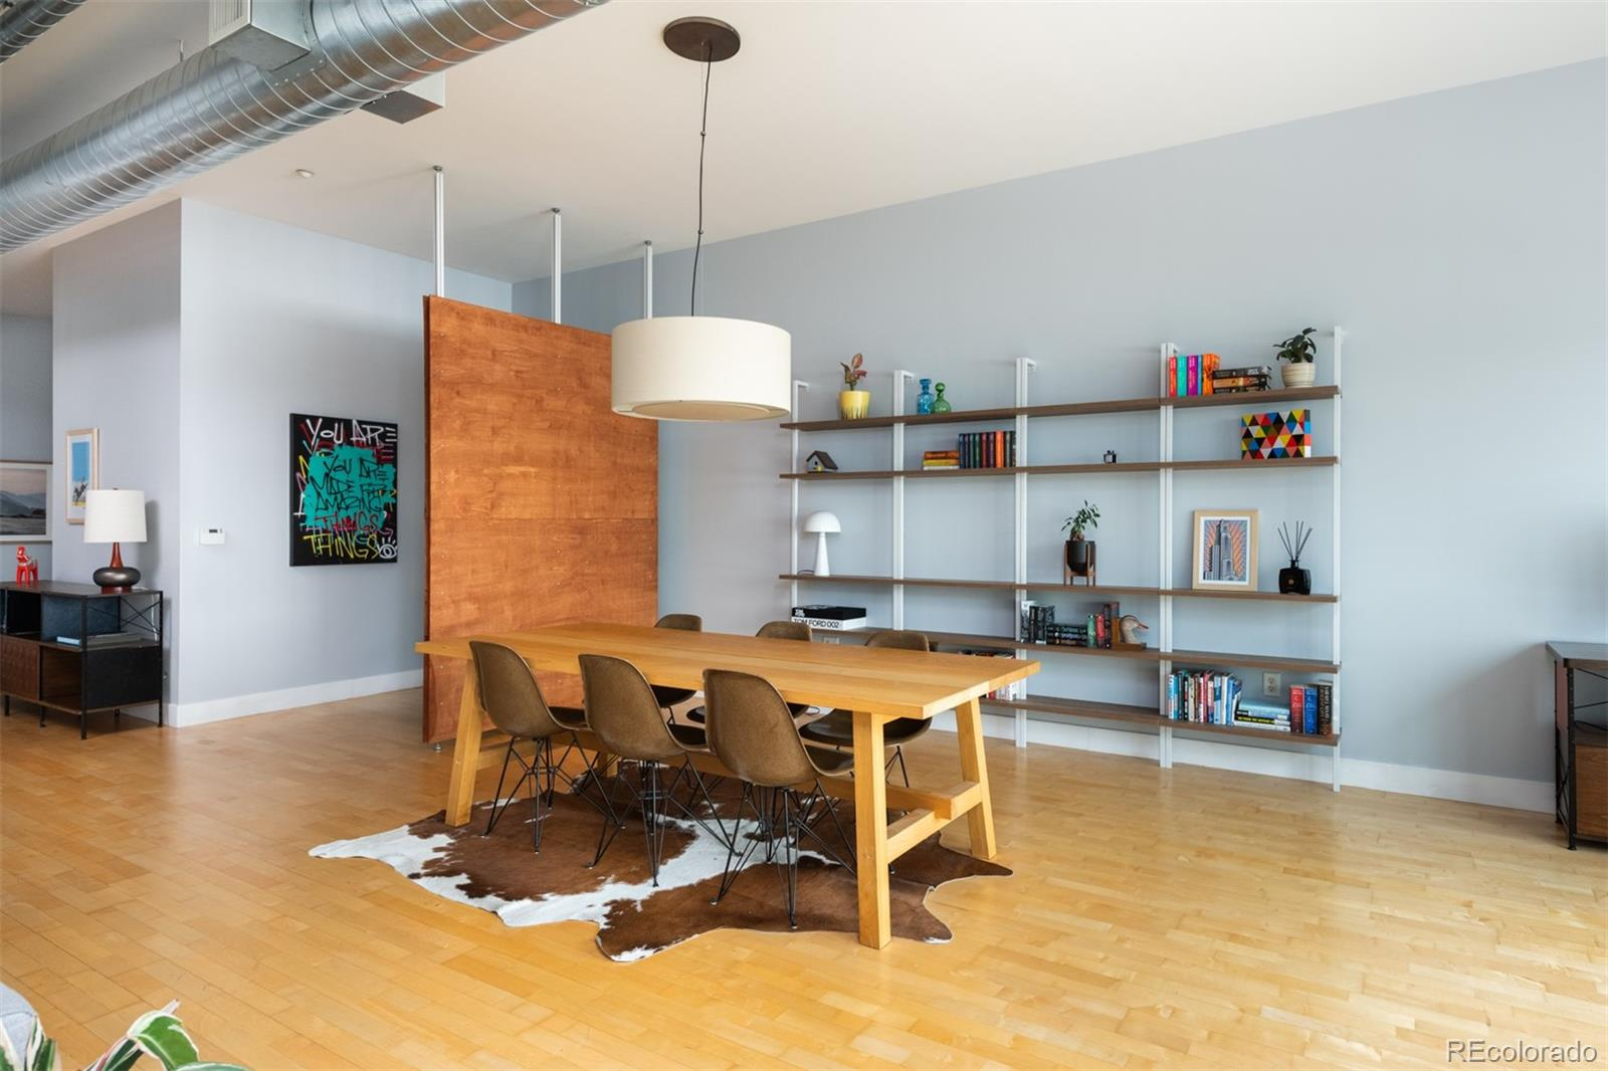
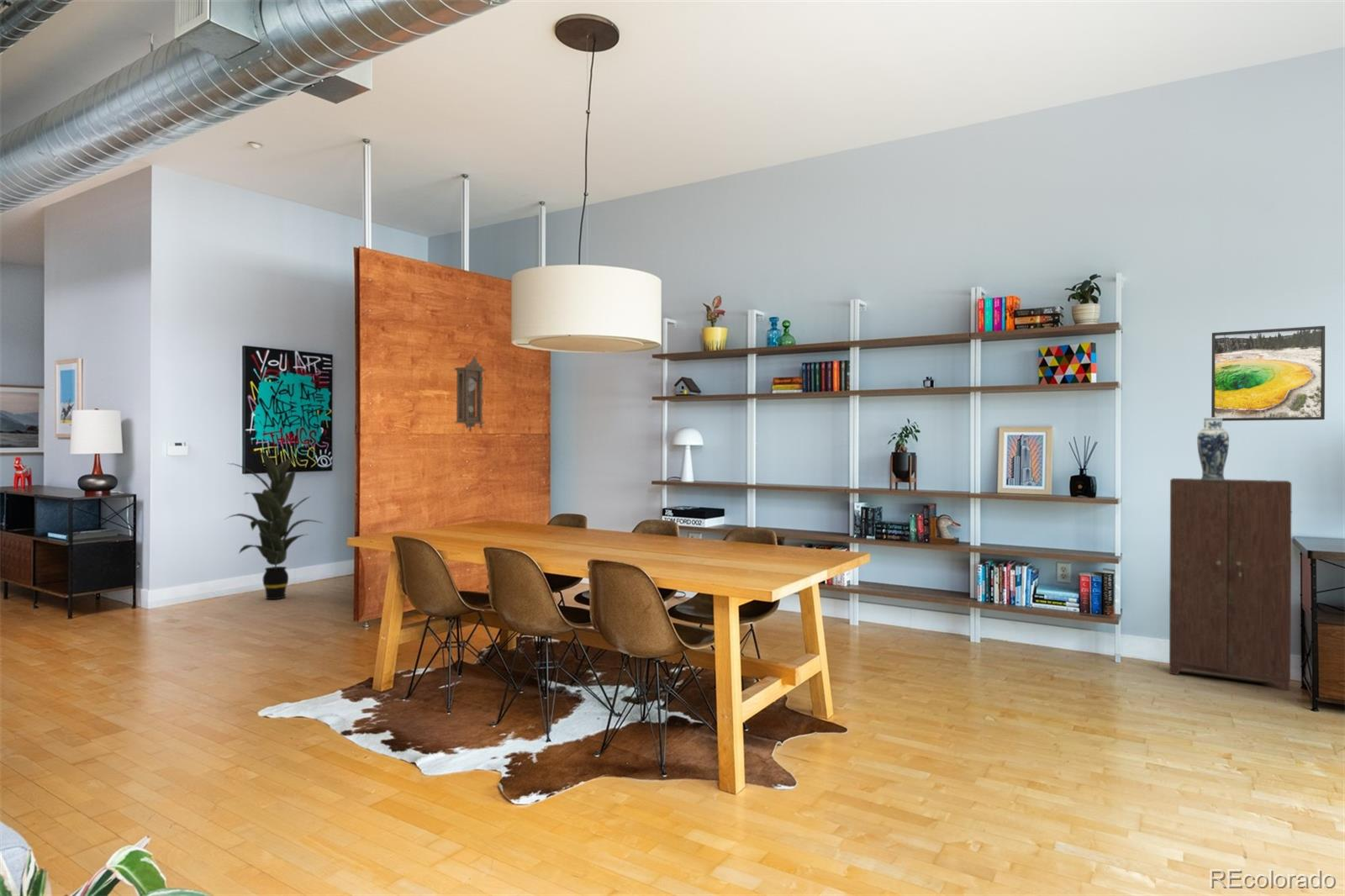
+ pendulum clock (470, 394)
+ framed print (1266, 375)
+ vase (1212, 448)
+ cabinet (1230, 578)
+ indoor plant (268, 524)
